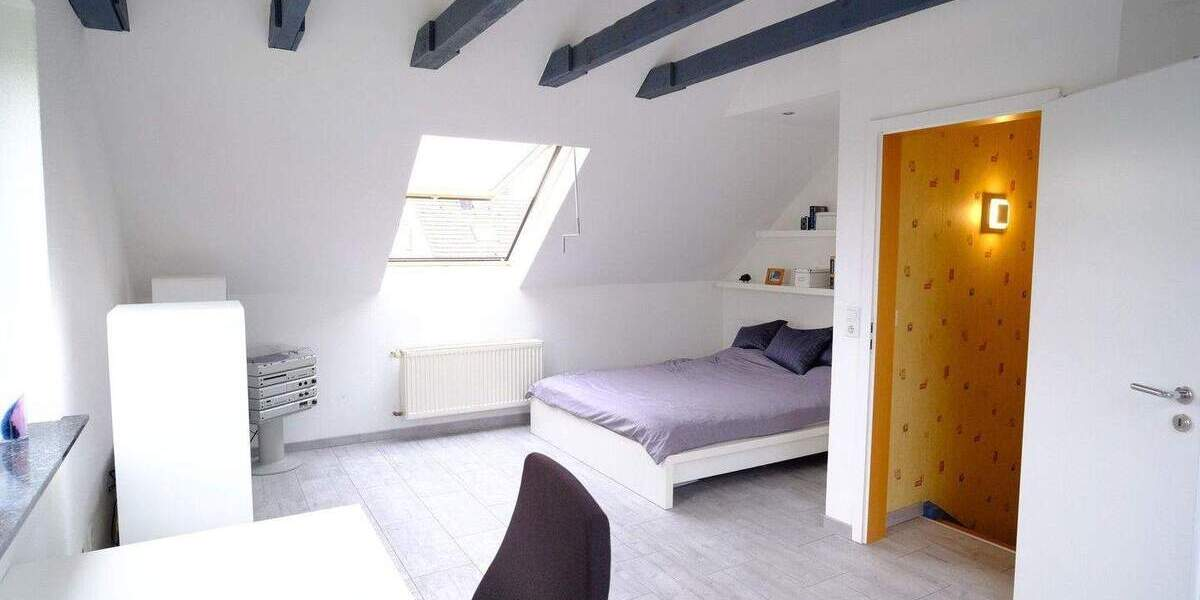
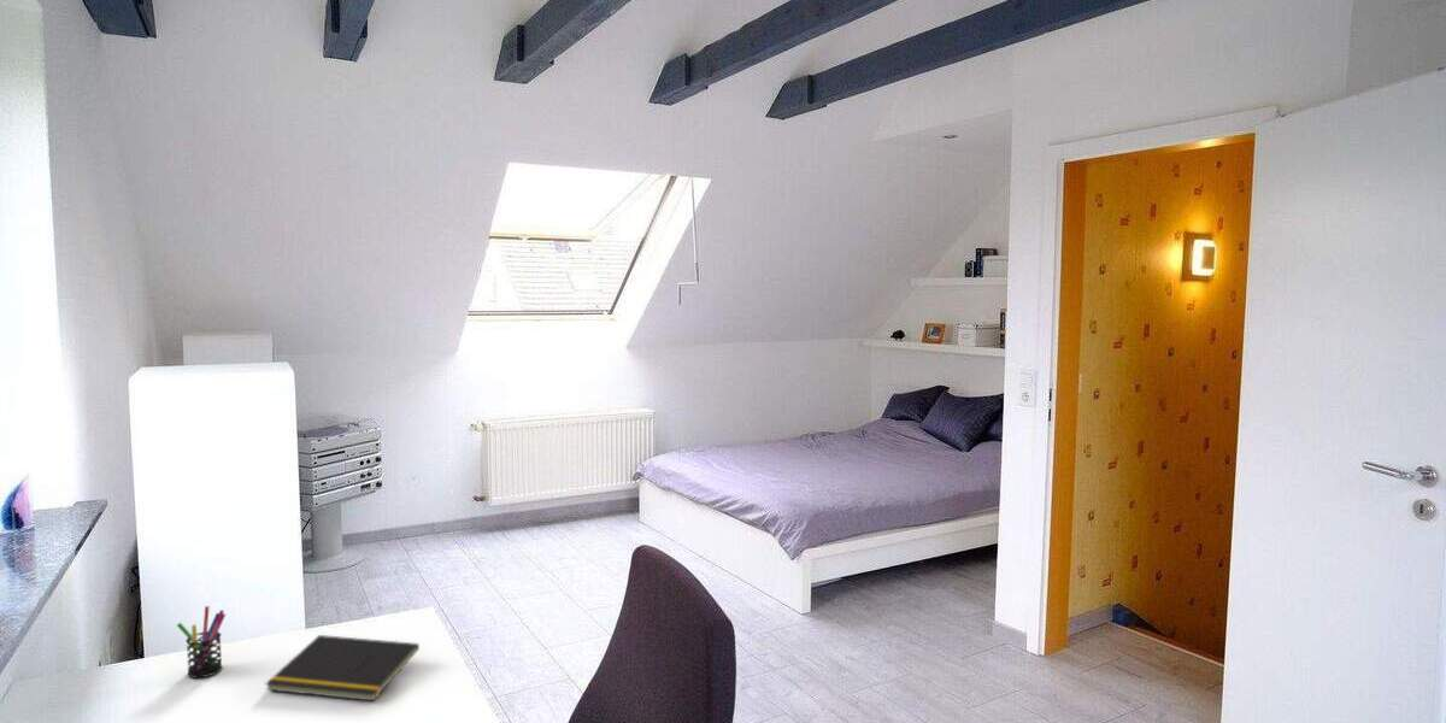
+ pen holder (200, 641)
+ notepad (345, 665)
